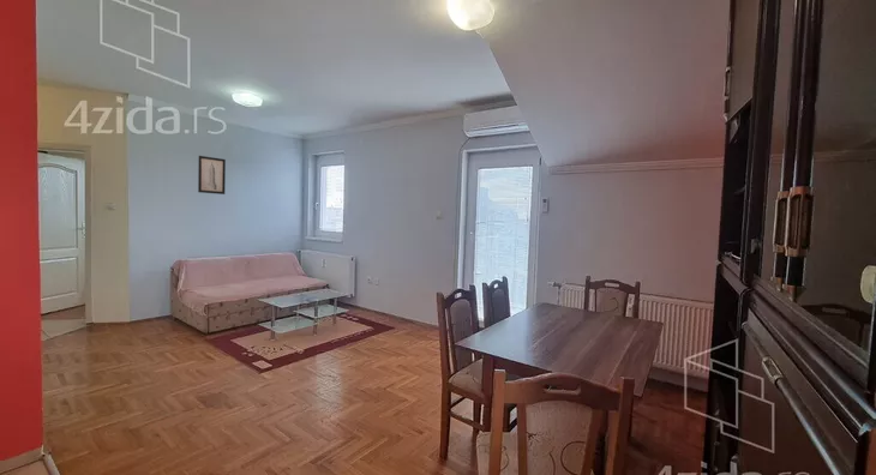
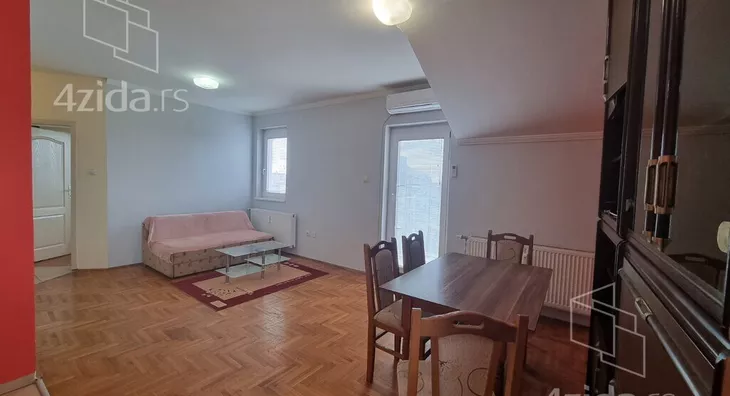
- wall art (211, 175)
